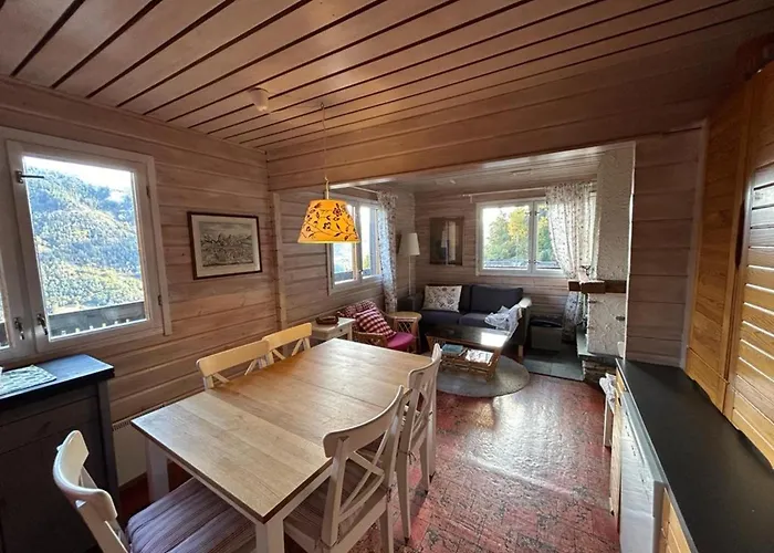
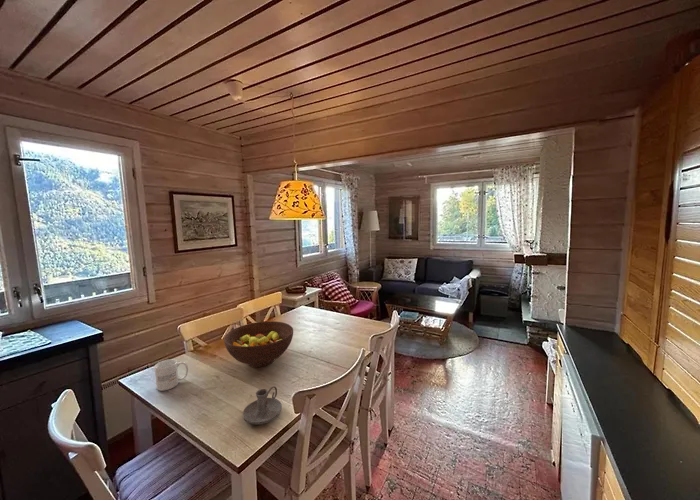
+ candle holder (264, 401)
+ fruit bowl (260, 347)
+ mug (170, 372)
